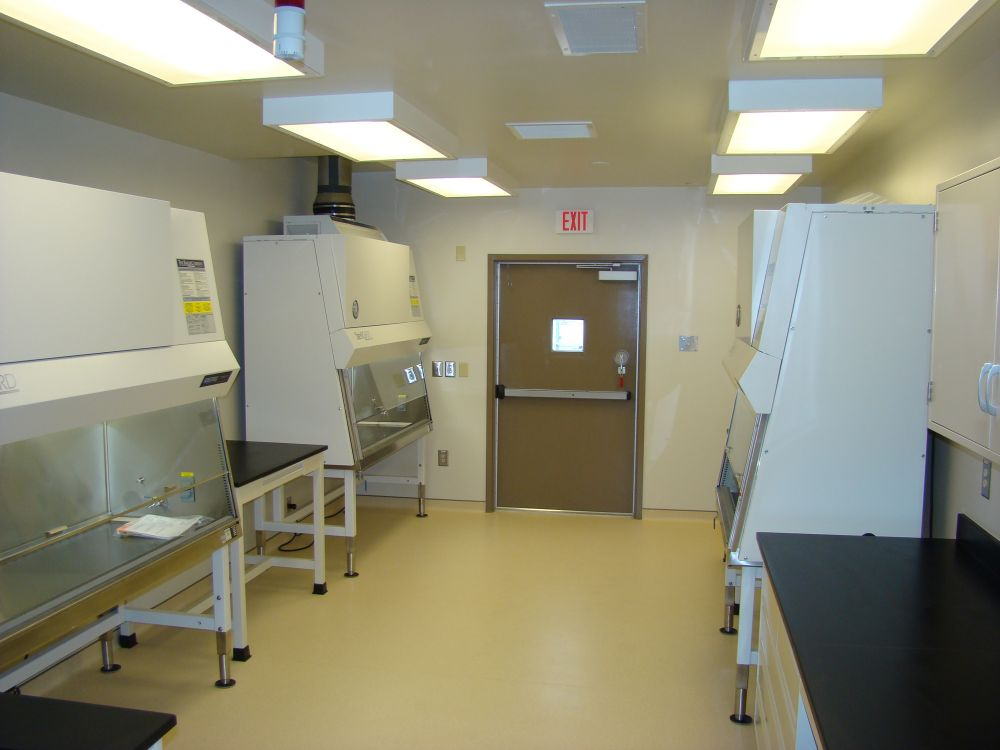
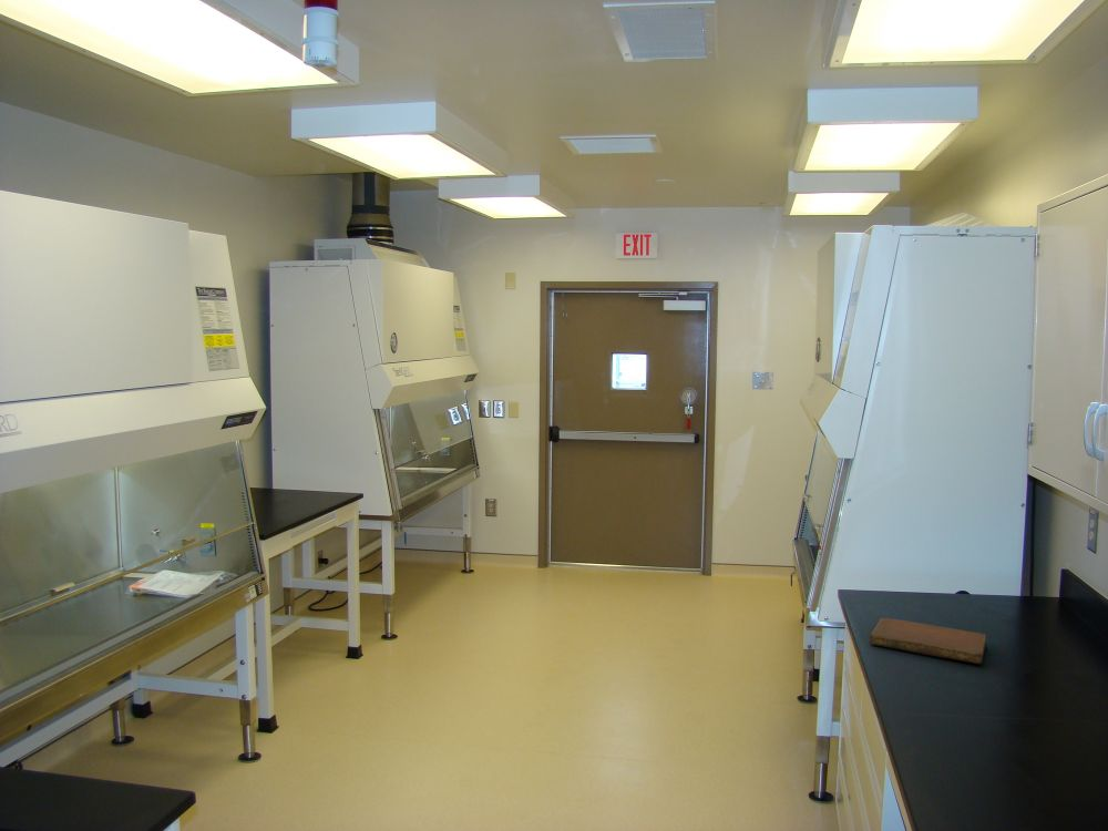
+ notebook (927, 639)
